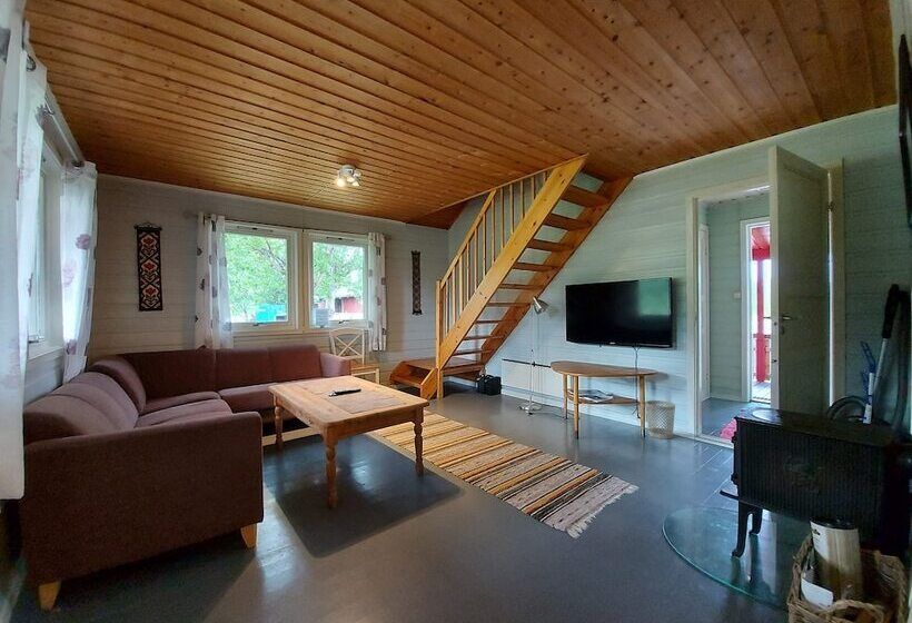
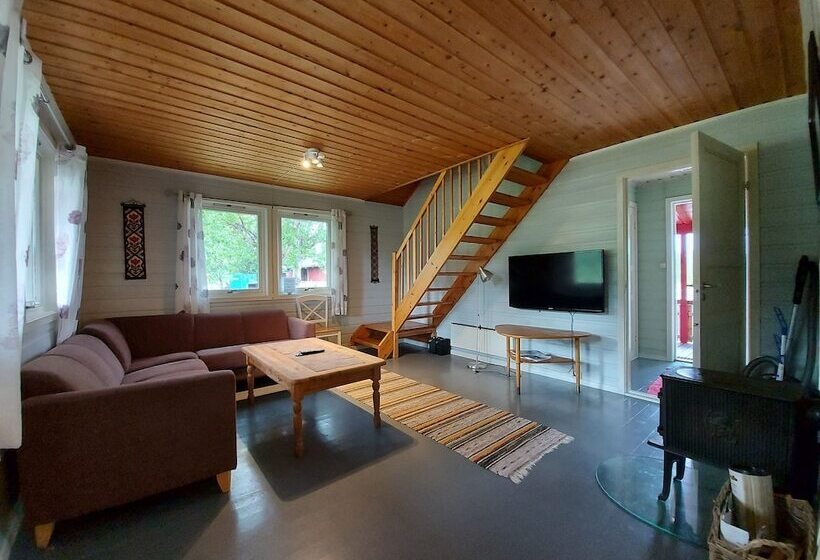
- wastebasket (660, 419)
